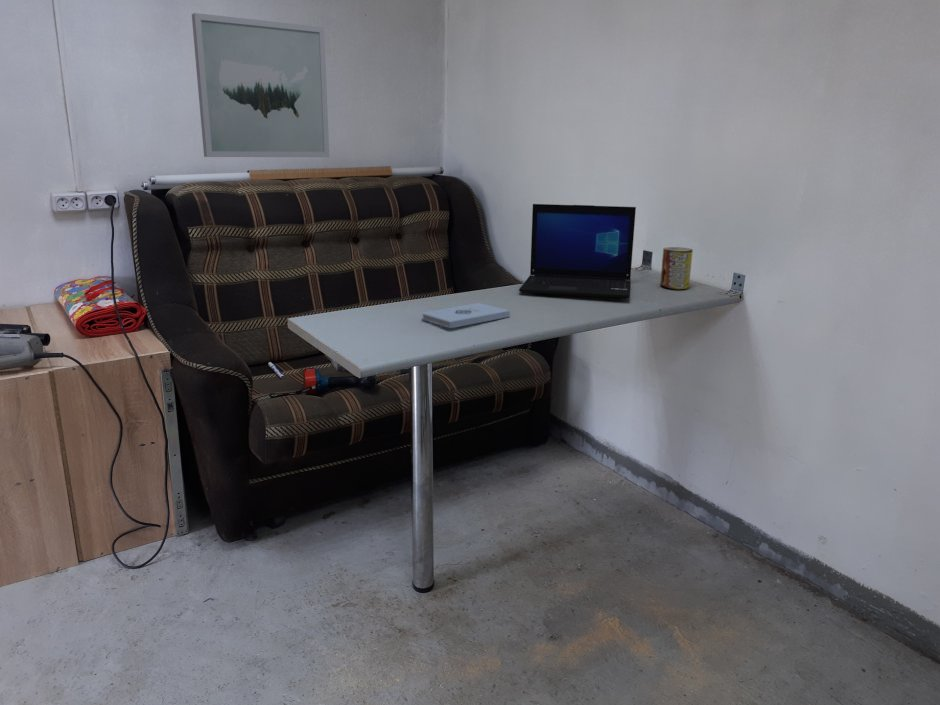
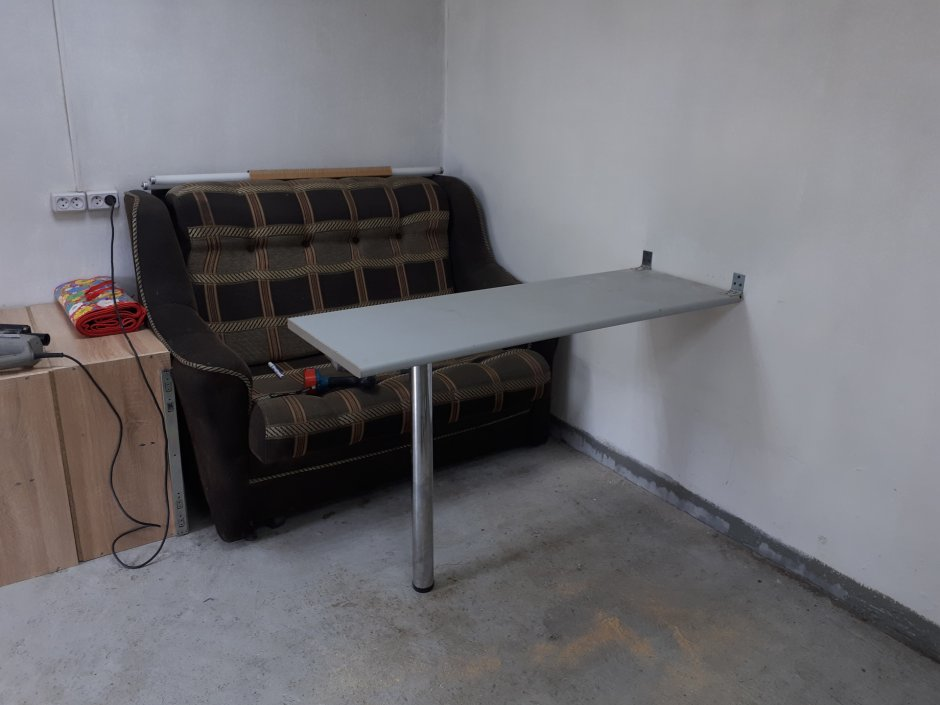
- wall art (265, 90)
- notepad (465, 314)
- beverage can (676, 267)
- laptop (578, 249)
